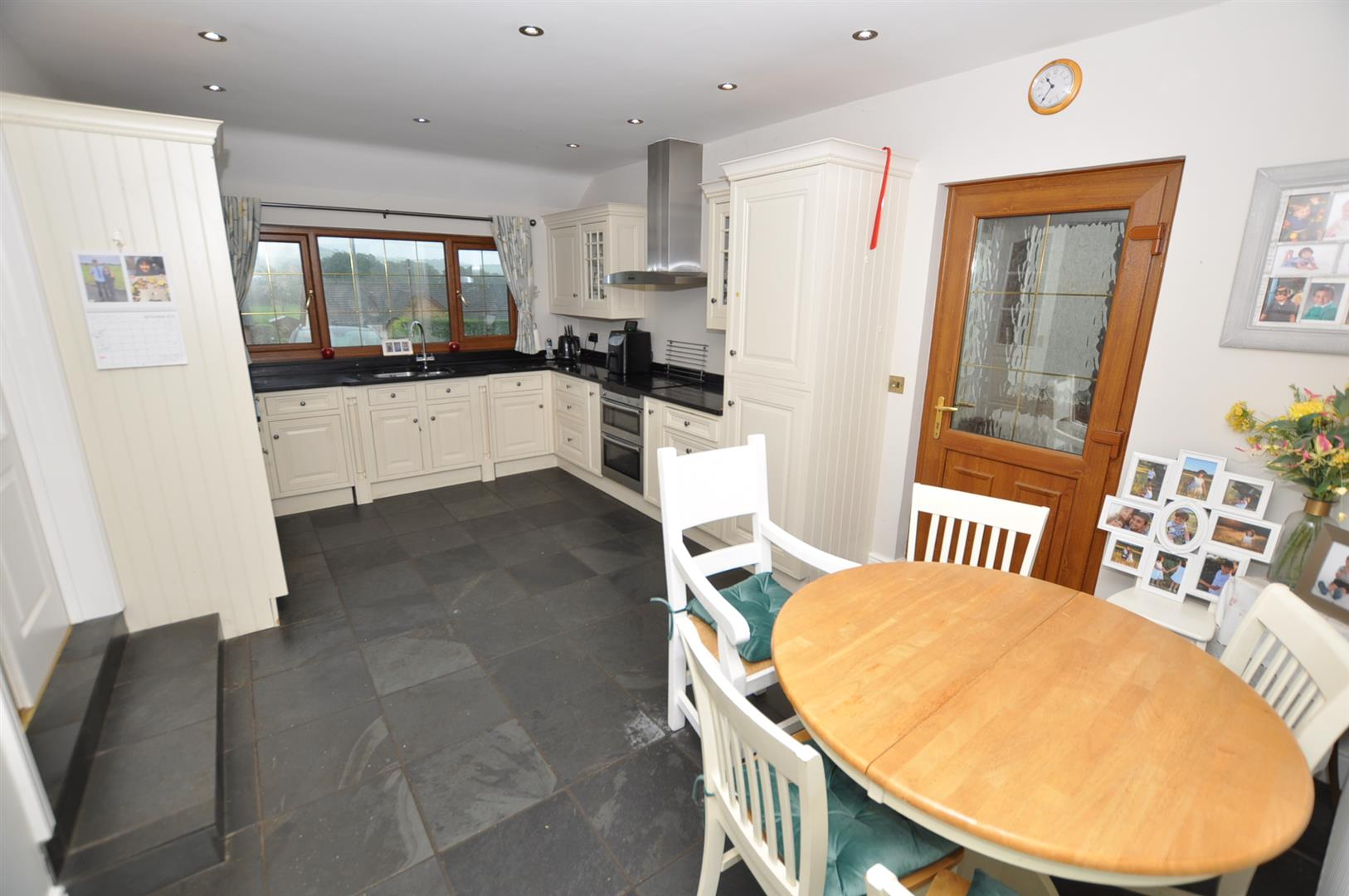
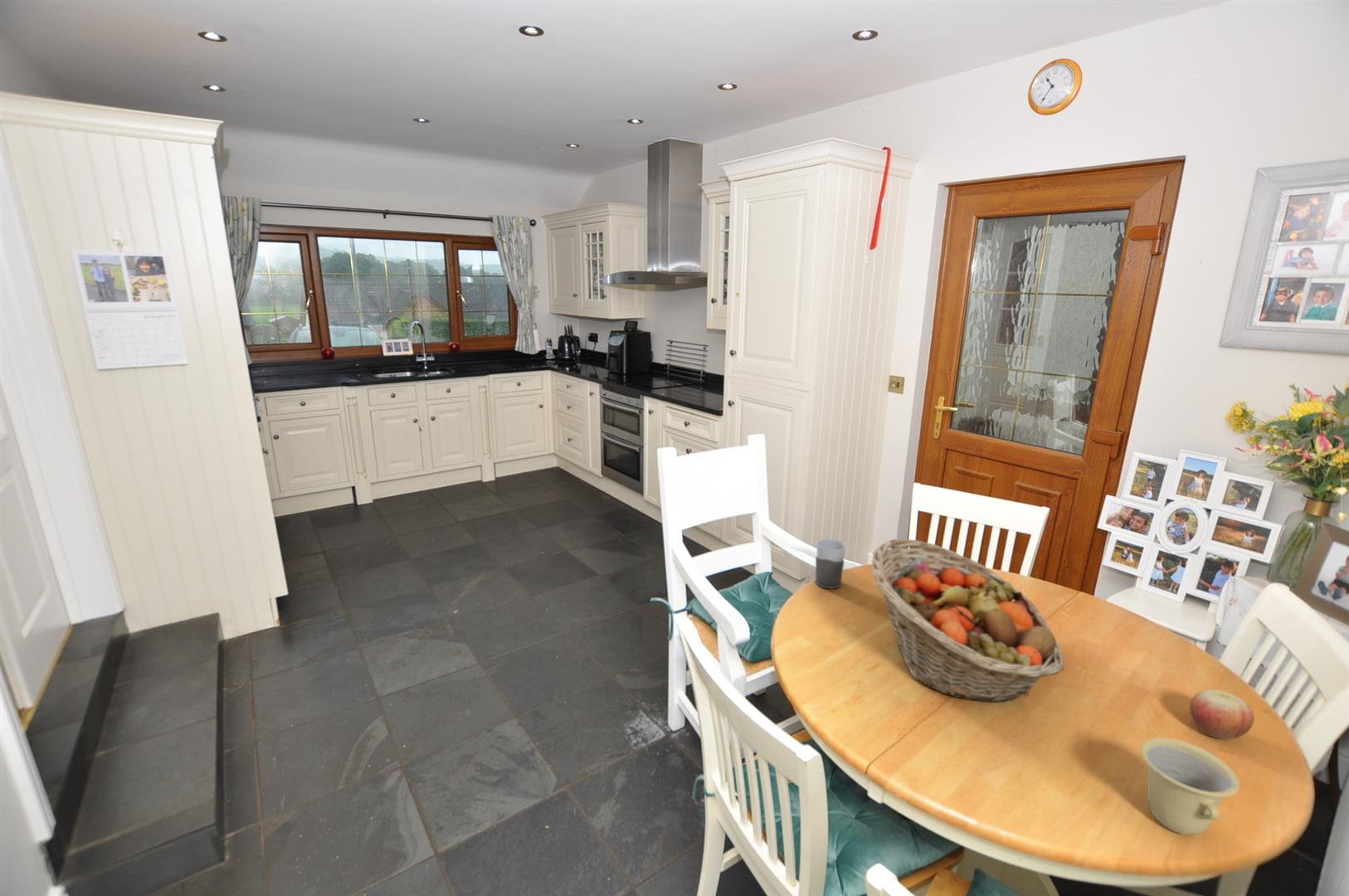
+ cup (1181, 792)
+ fruit basket (959, 612)
+ mug (830, 561)
+ apple (1220, 713)
